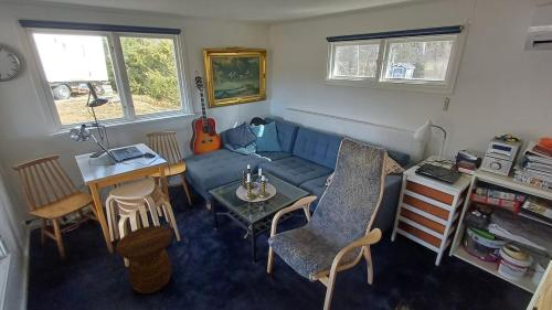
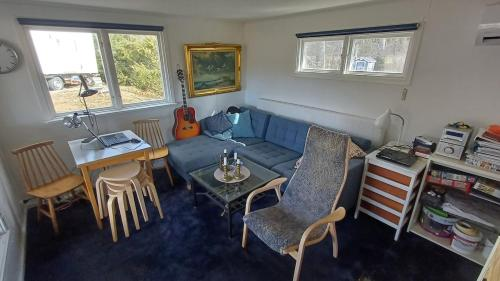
- side table (149, 260)
